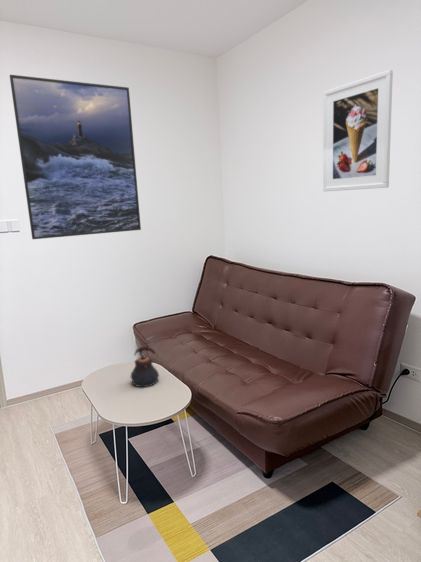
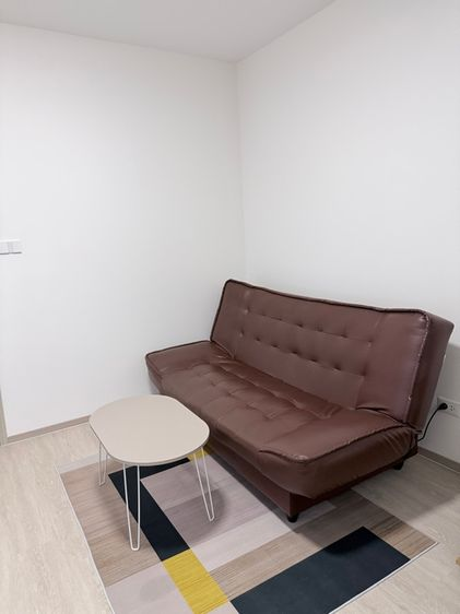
- teapot (143, 364)
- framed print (82, 160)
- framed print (354, 137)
